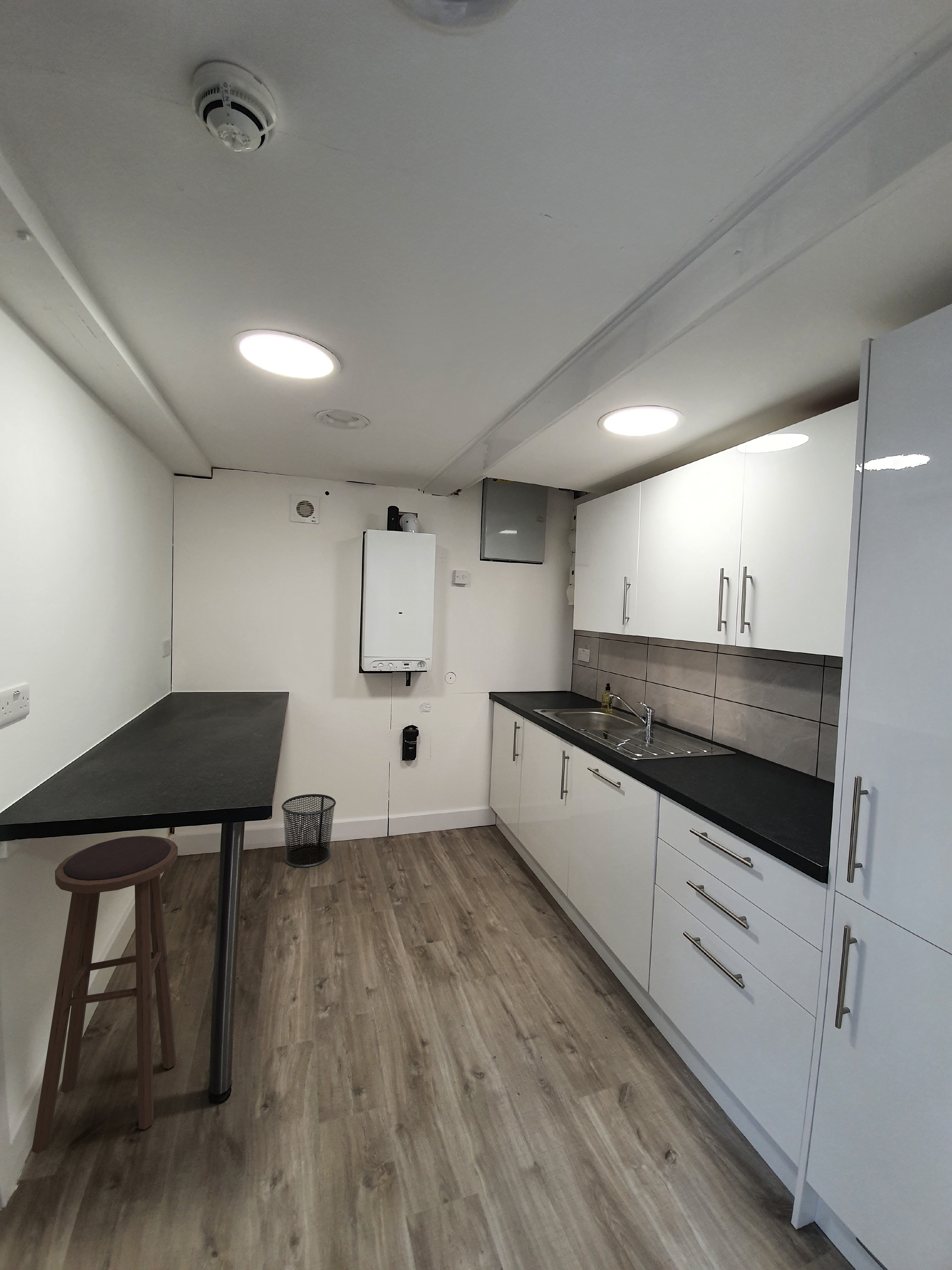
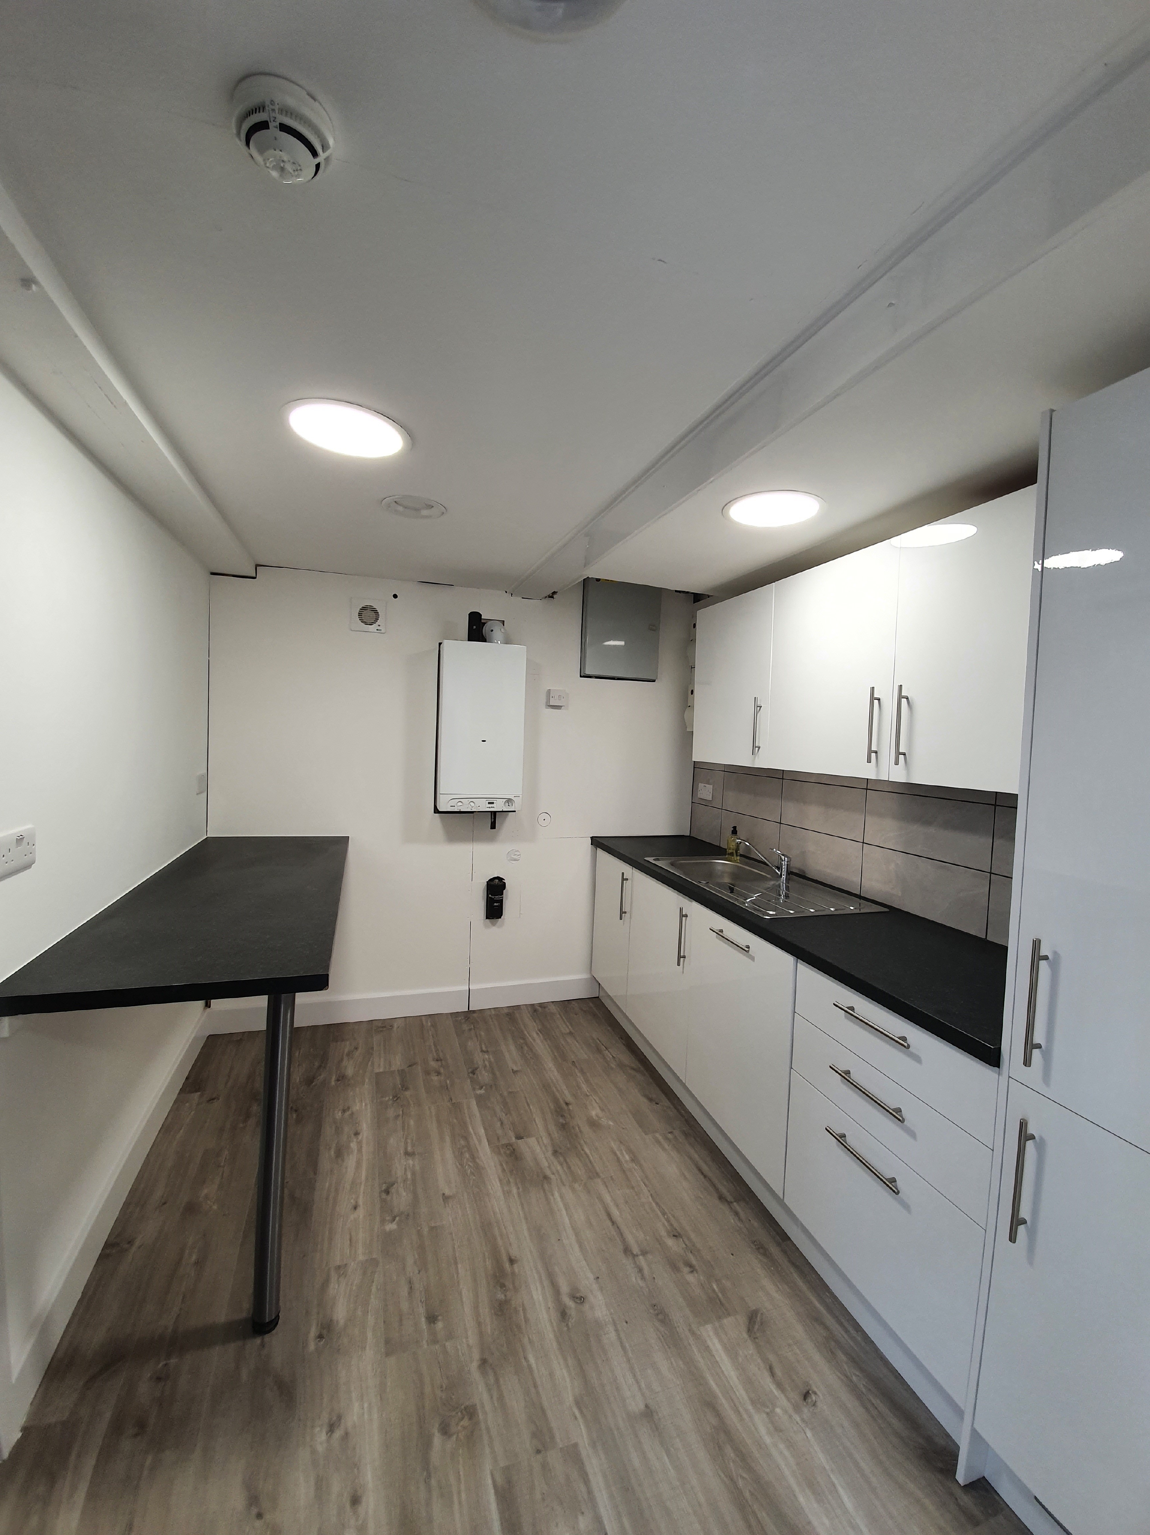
- stool (115, 991)
- waste bin (308, 830)
